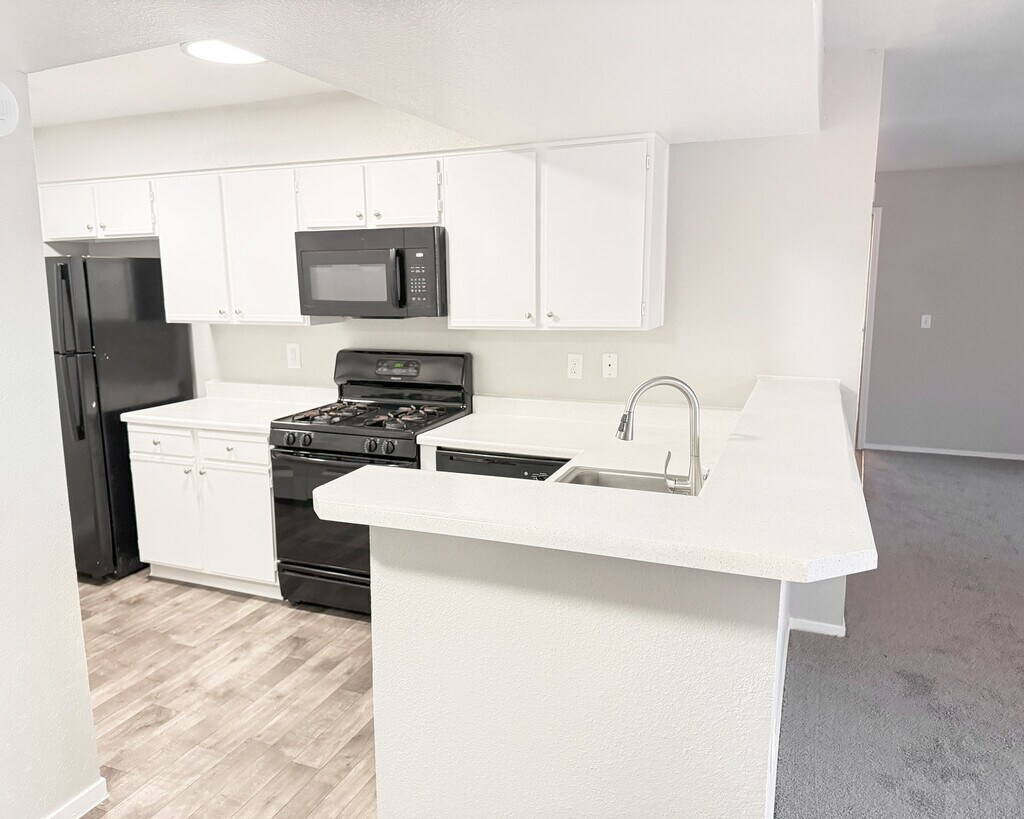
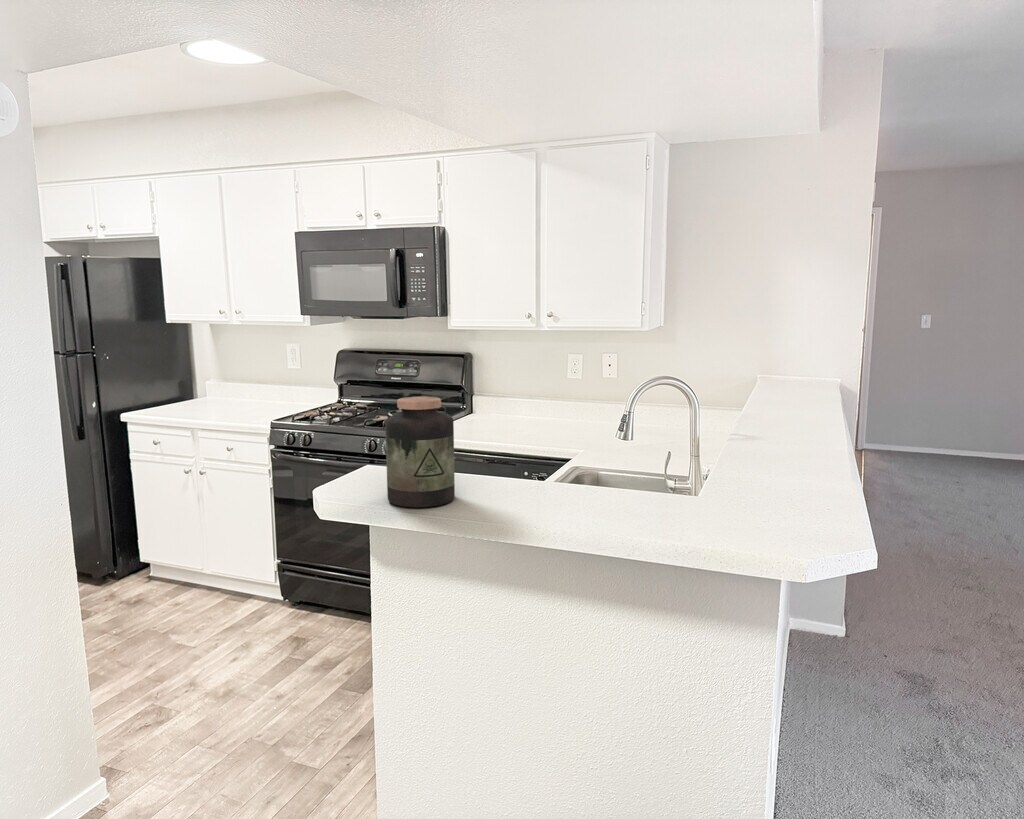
+ jar (420, 449)
